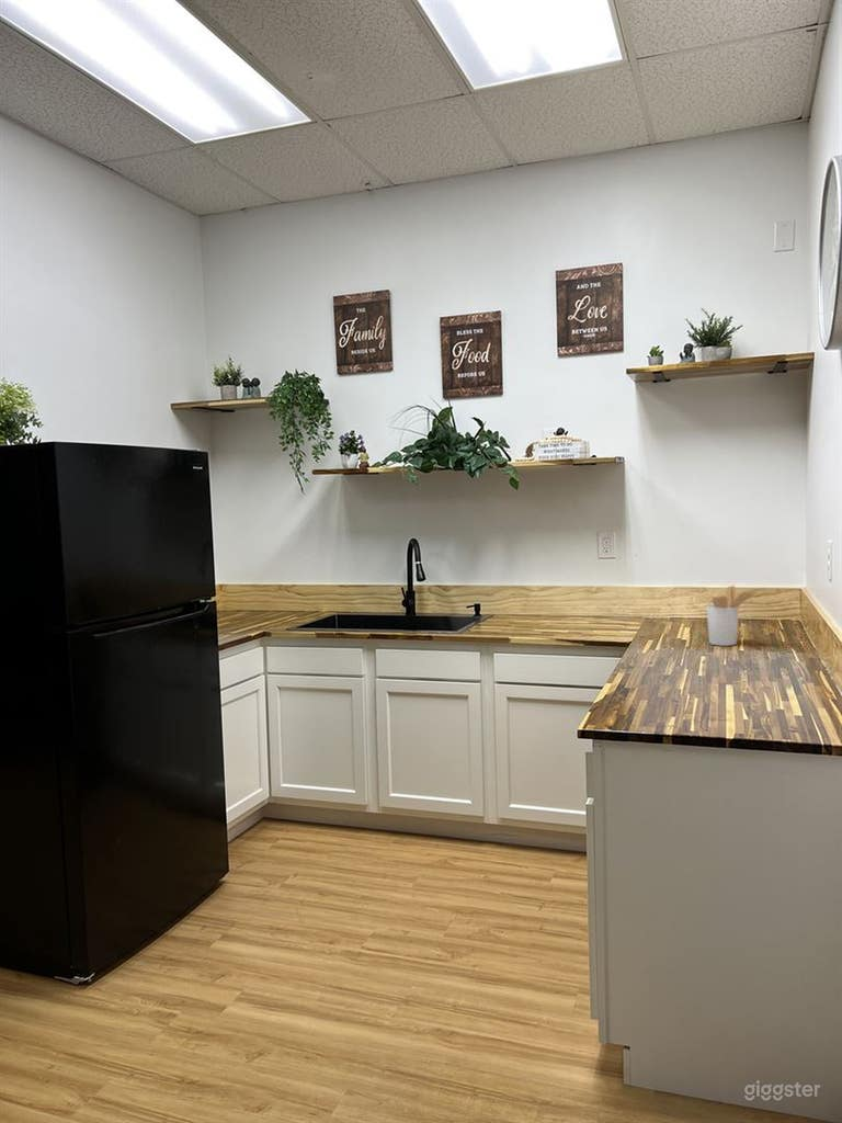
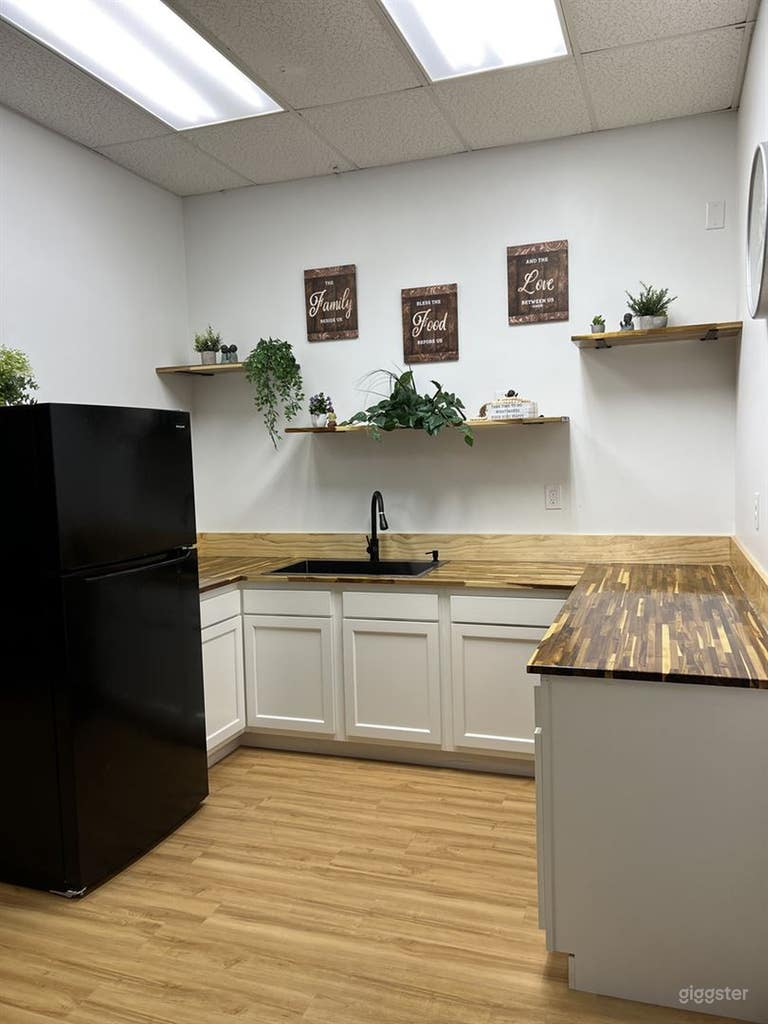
- utensil holder (730, 615)
